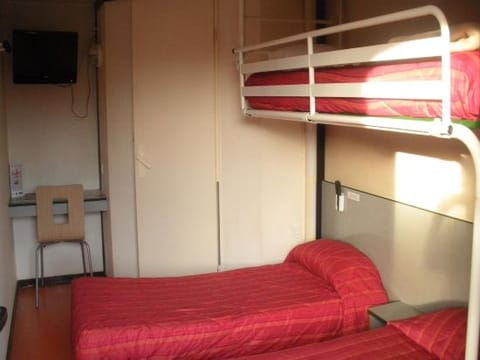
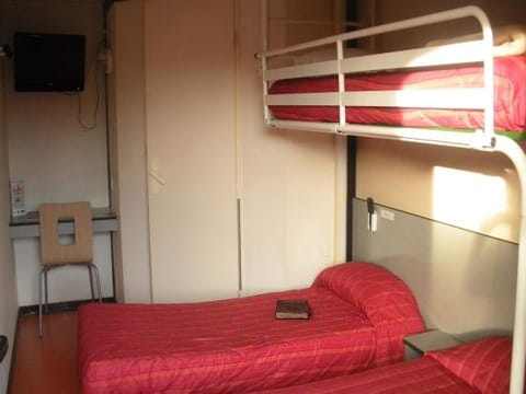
+ hardback book (291, 309)
